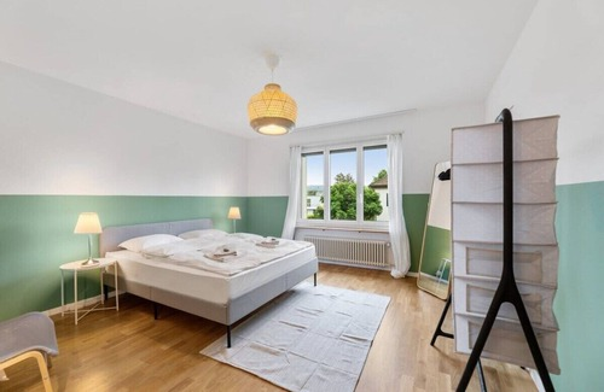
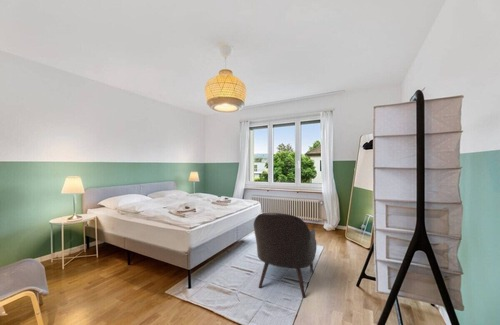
+ armchair (284, 243)
